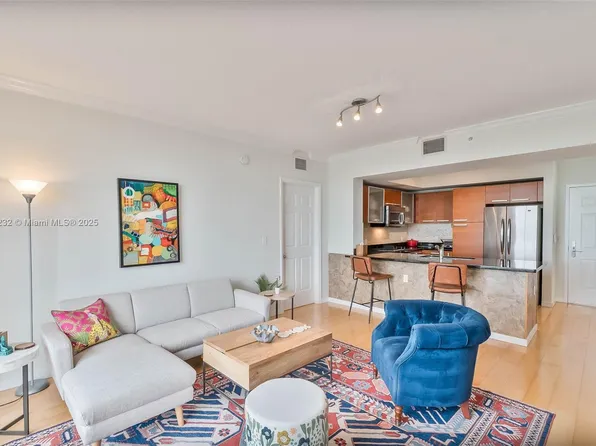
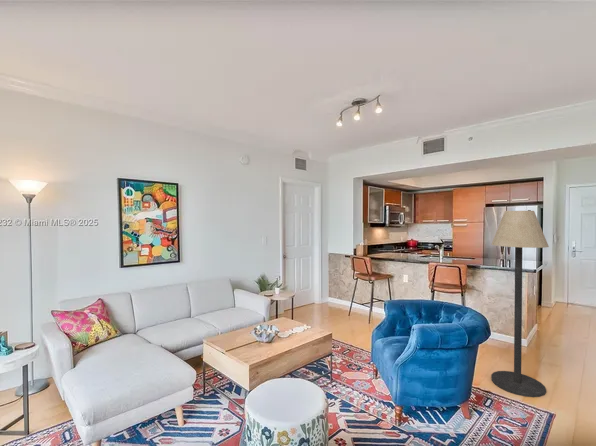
+ floor lamp (518, 298)
